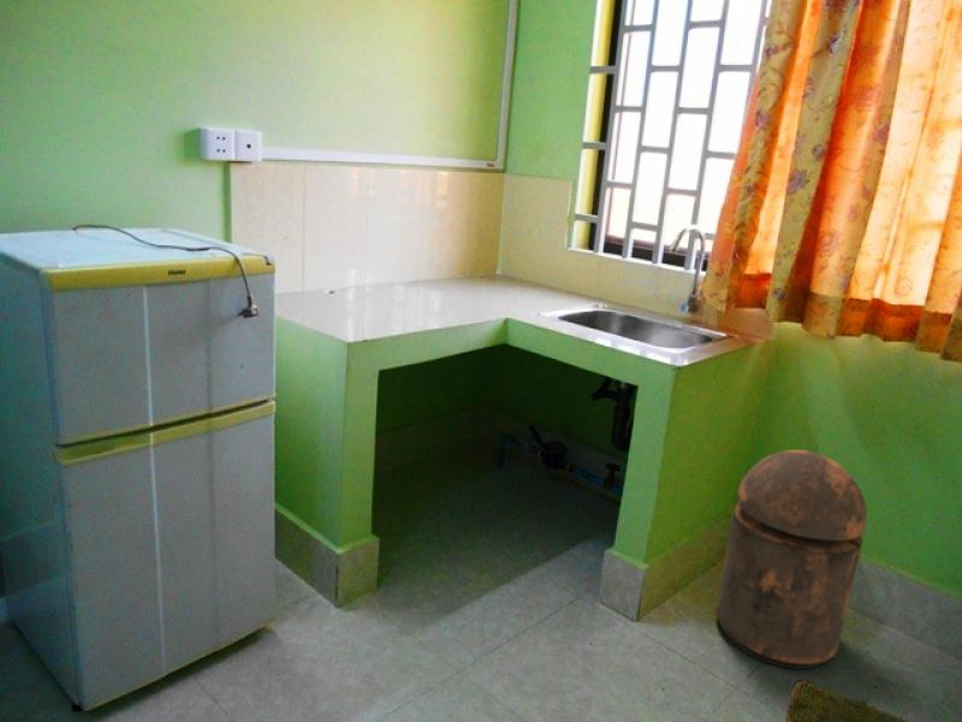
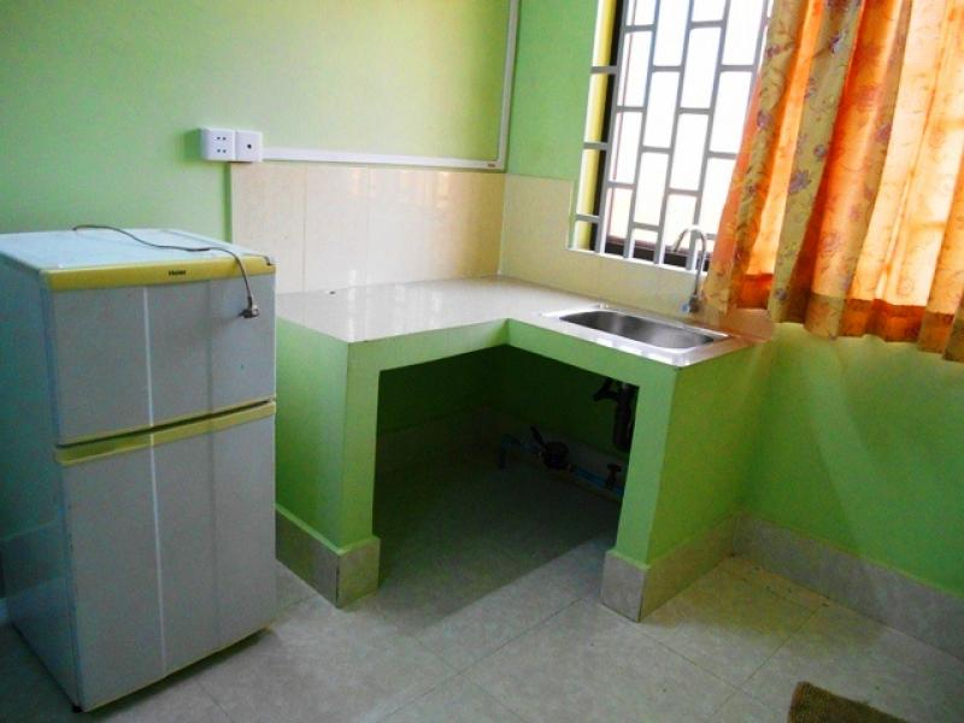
- trash can (791, 546)
